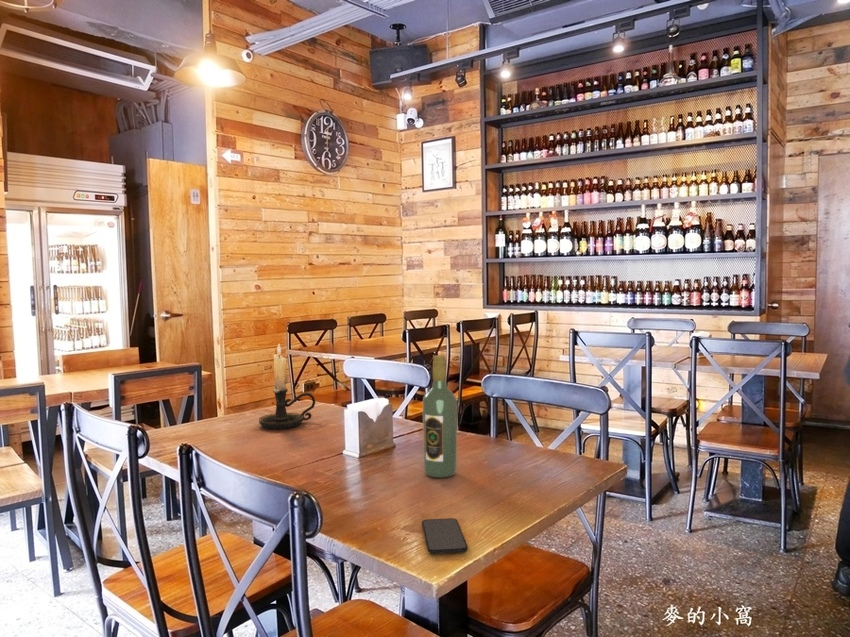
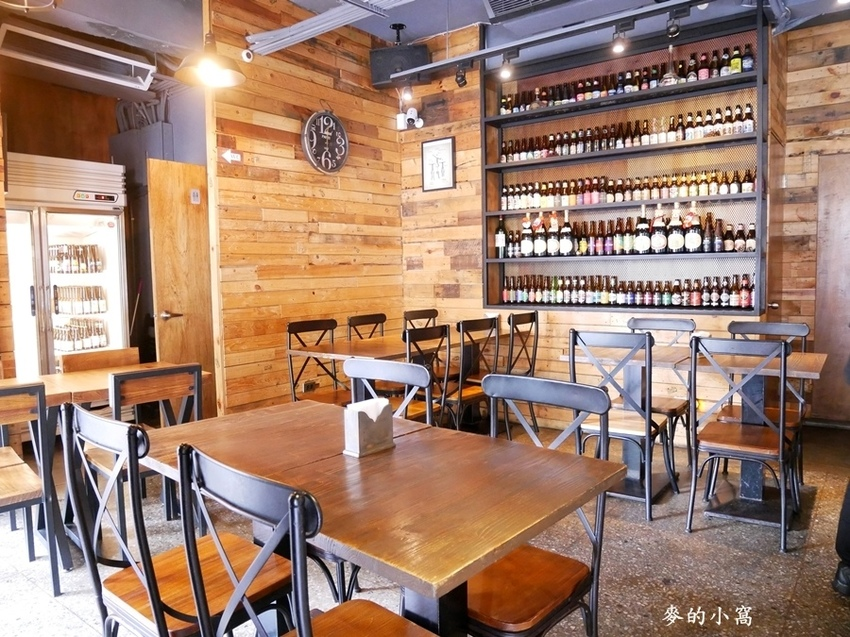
- candle holder (287, 382)
- wine bottle (439, 415)
- smartphone (443, 534)
